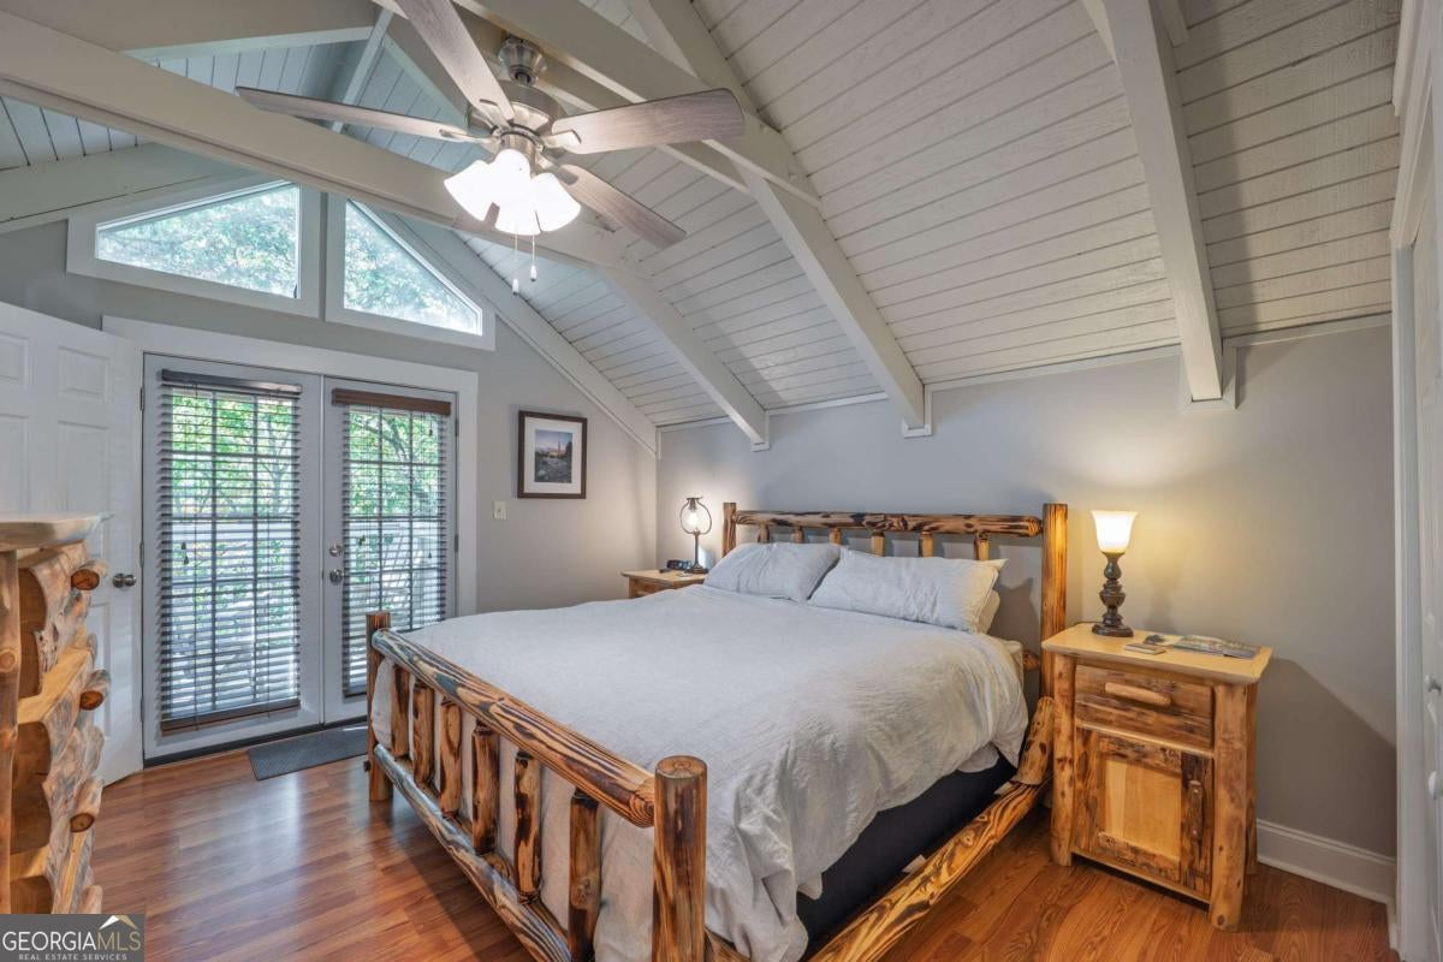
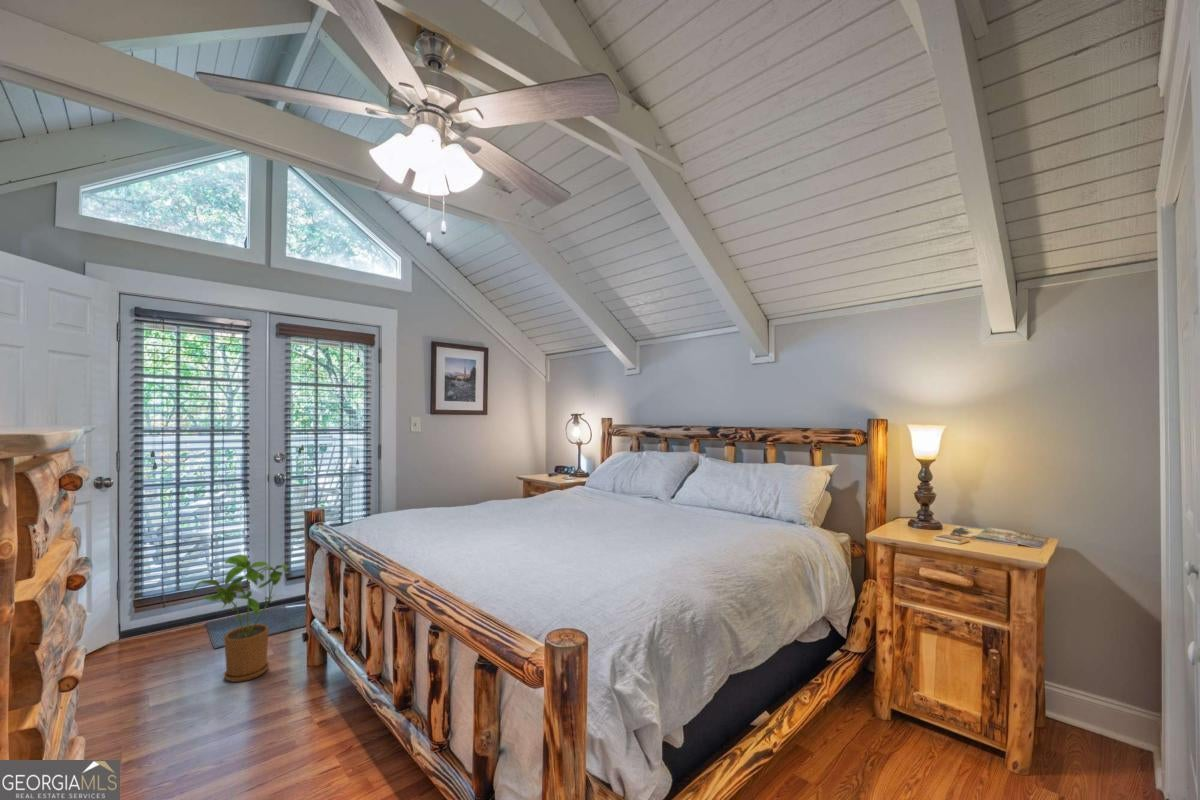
+ house plant (239, 615)
